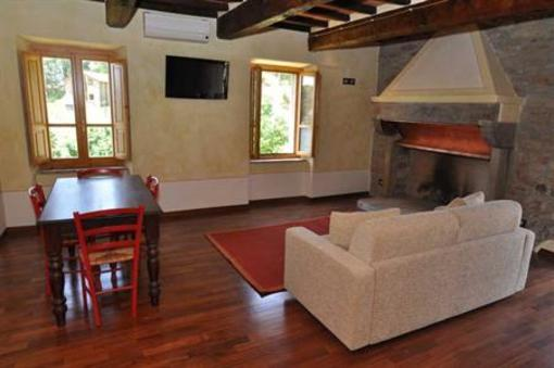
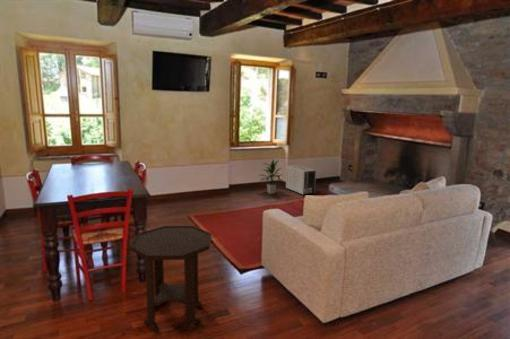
+ indoor plant (271, 176)
+ side table (171, 284)
+ air purifier (300, 179)
